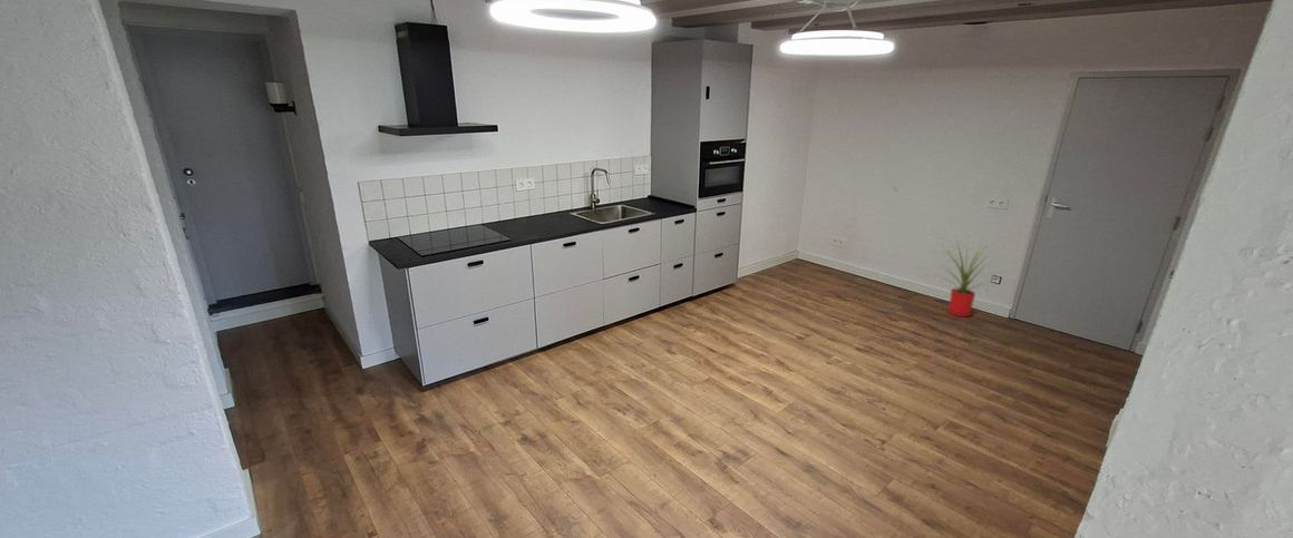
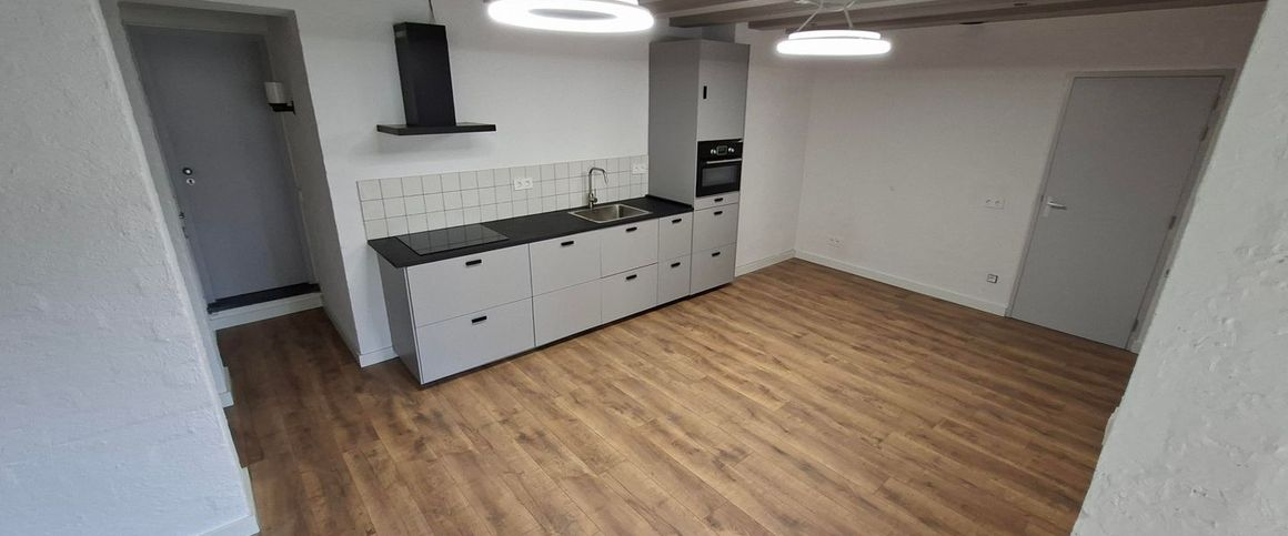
- house plant (966, 276)
